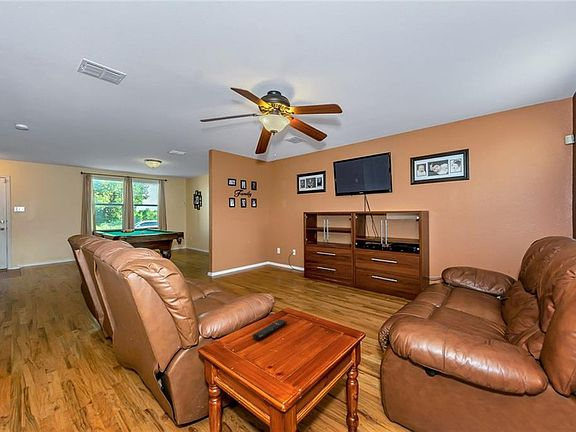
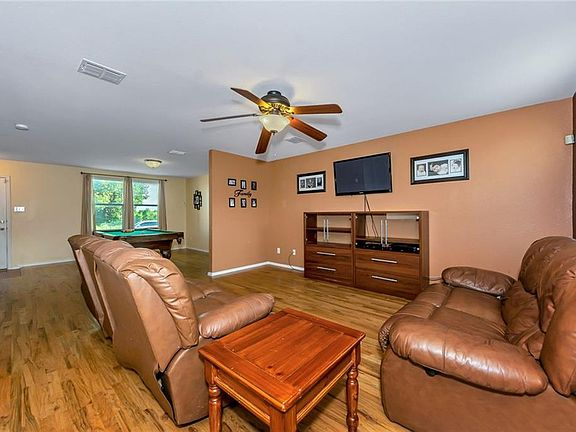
- remote control (270, 329)
